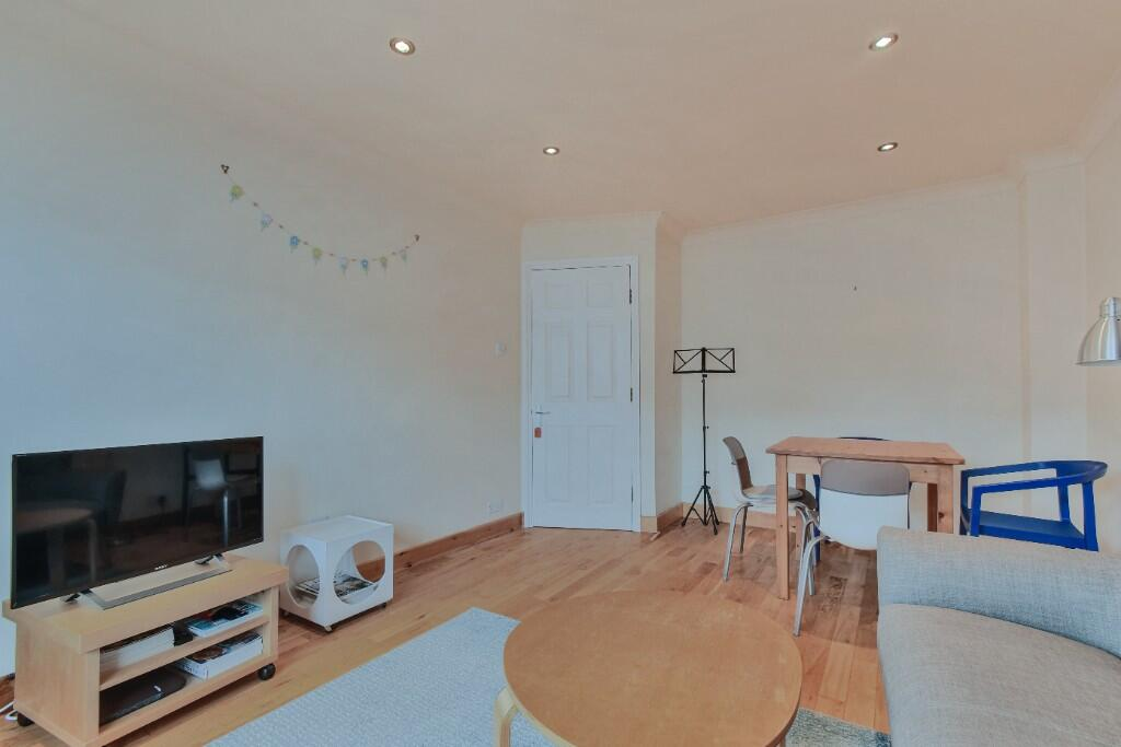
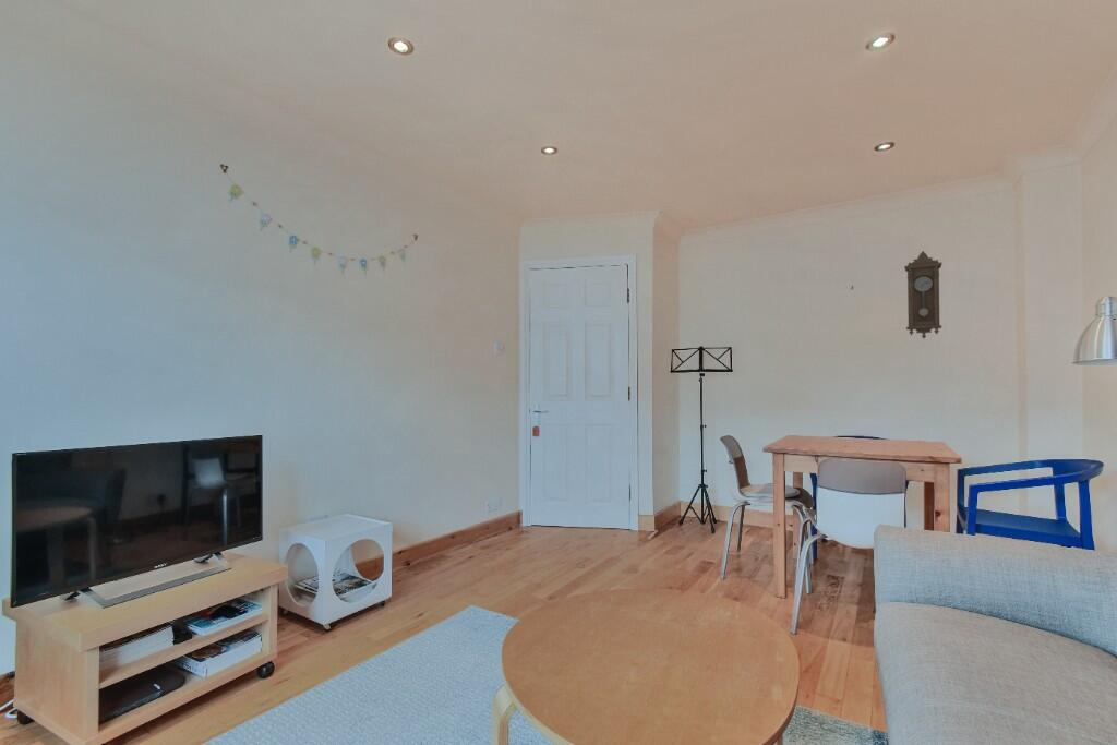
+ pendulum clock (923, 296)
